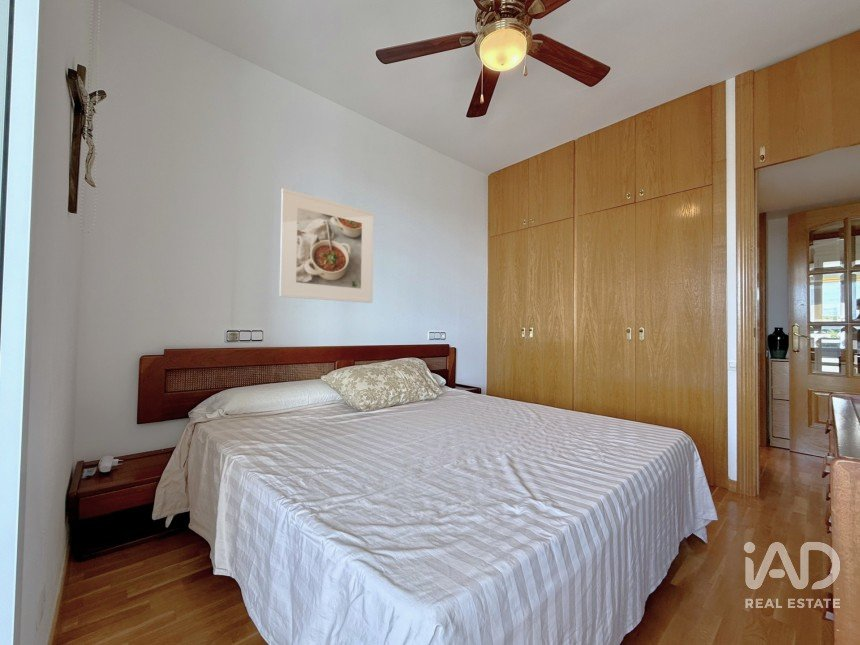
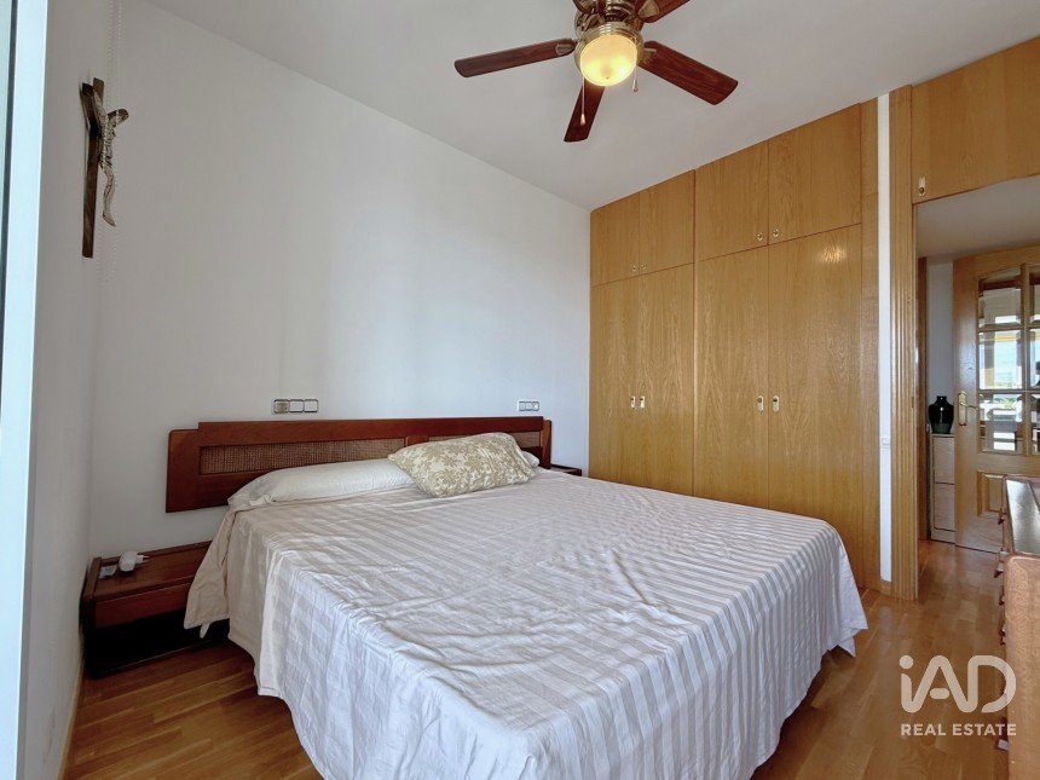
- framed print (330, 250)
